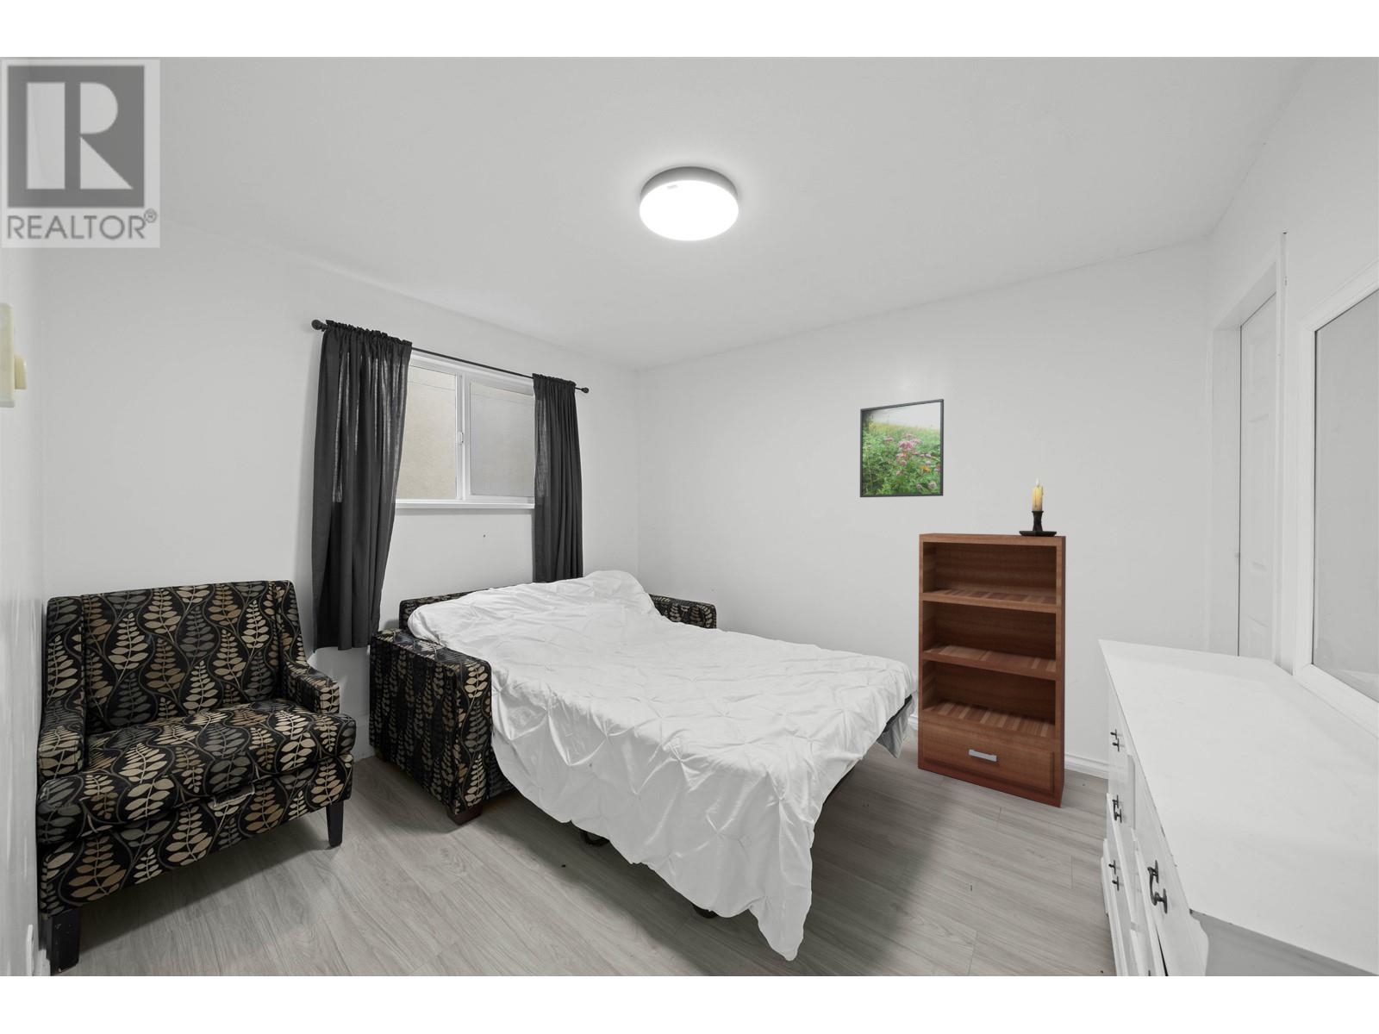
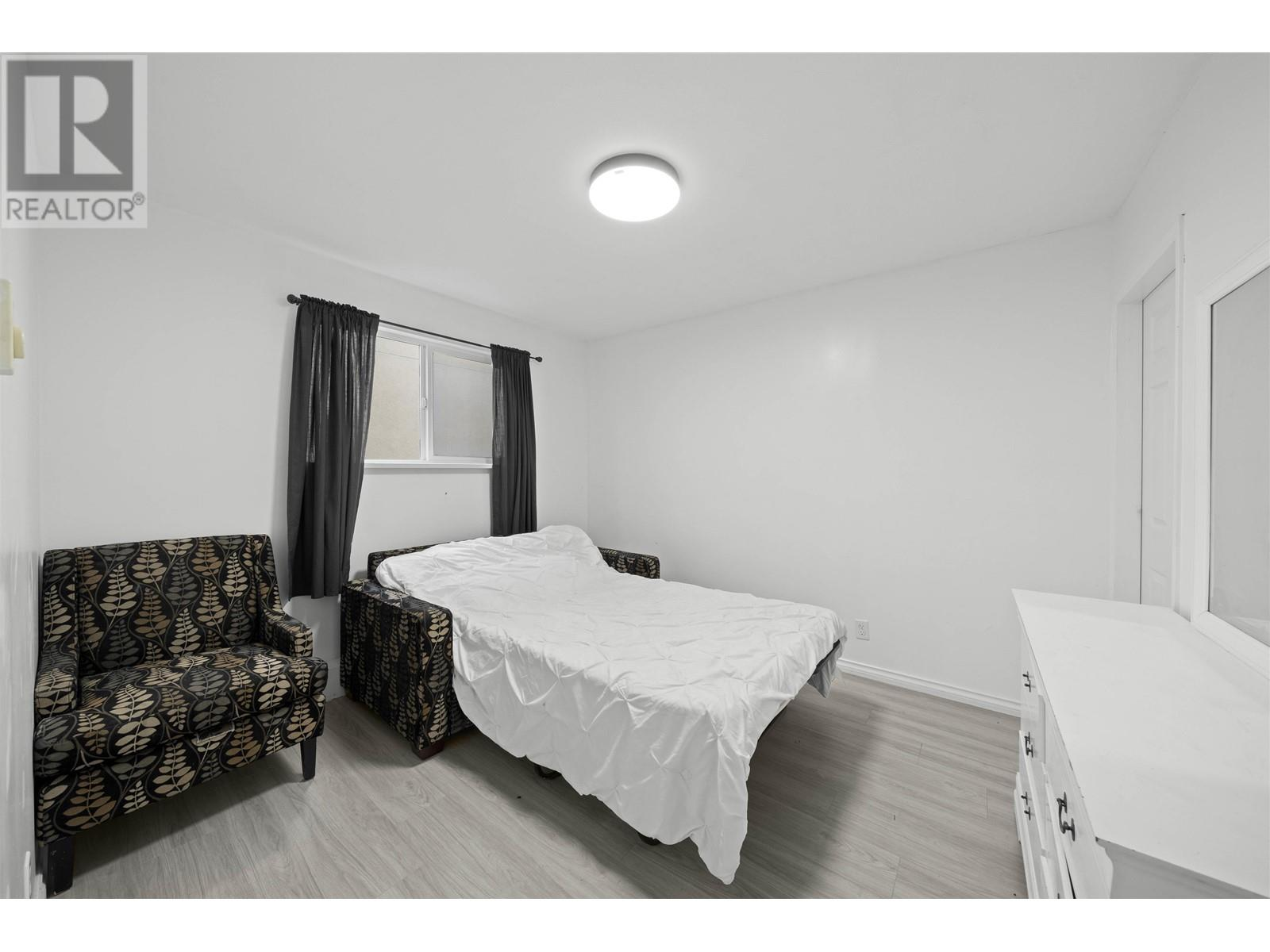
- bookshelf (988, 655)
- candle holder (1037, 506)
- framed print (900, 450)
